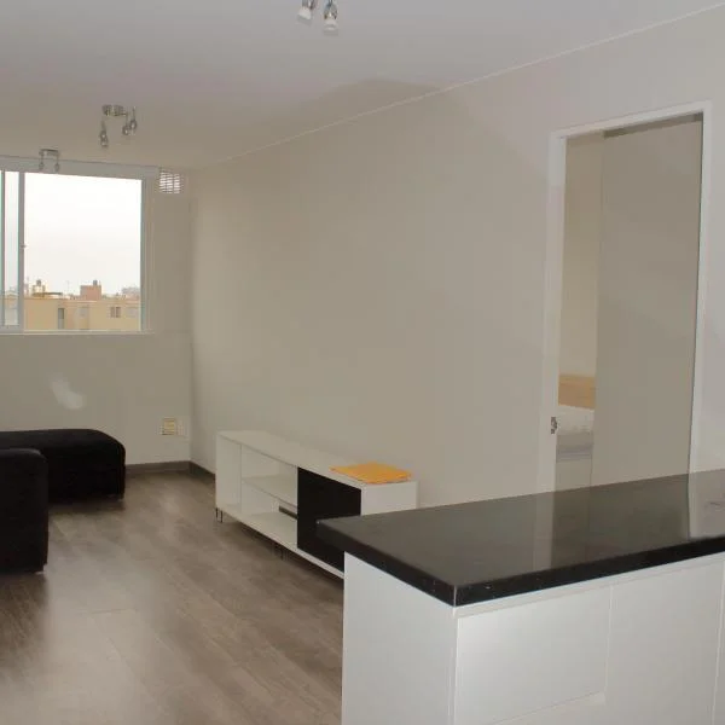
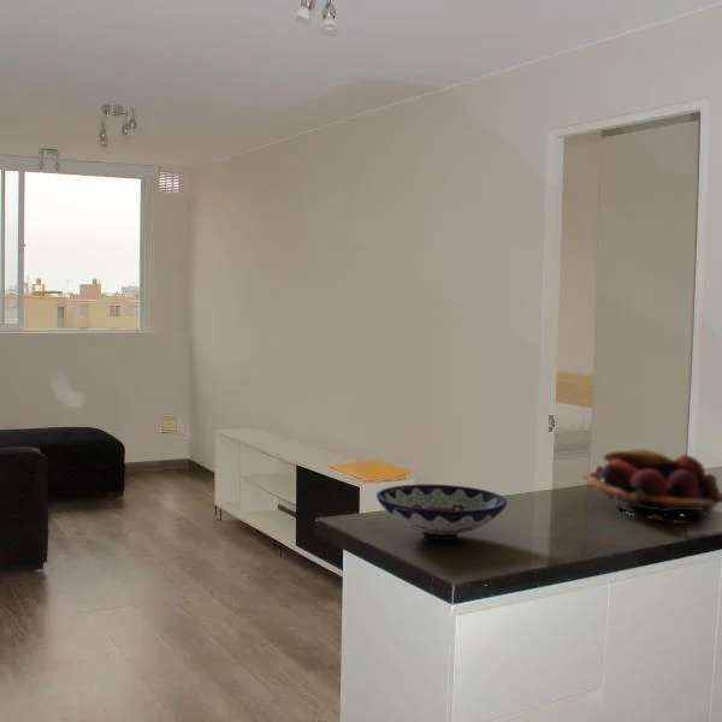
+ bowl (440, 516)
+ fruit basket (653, 480)
